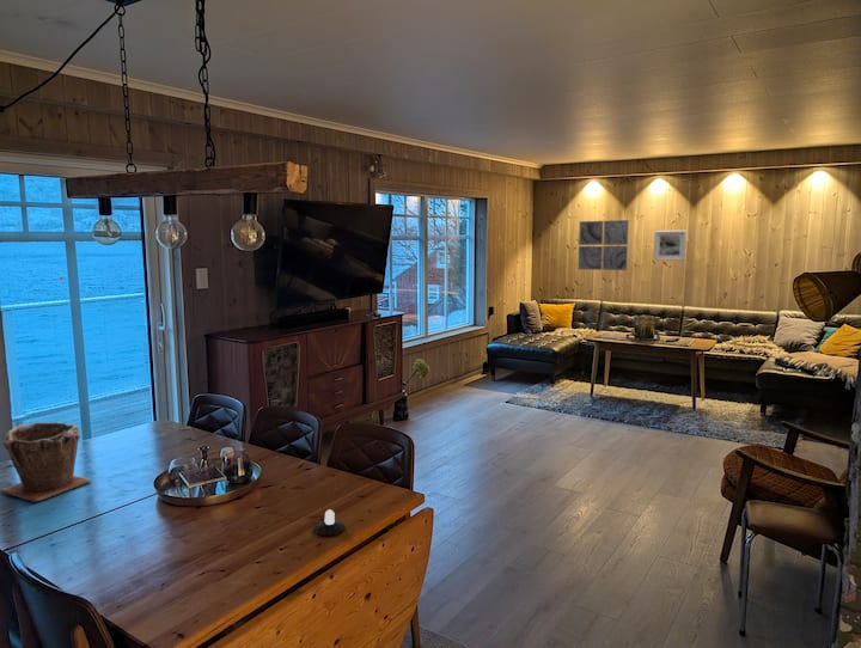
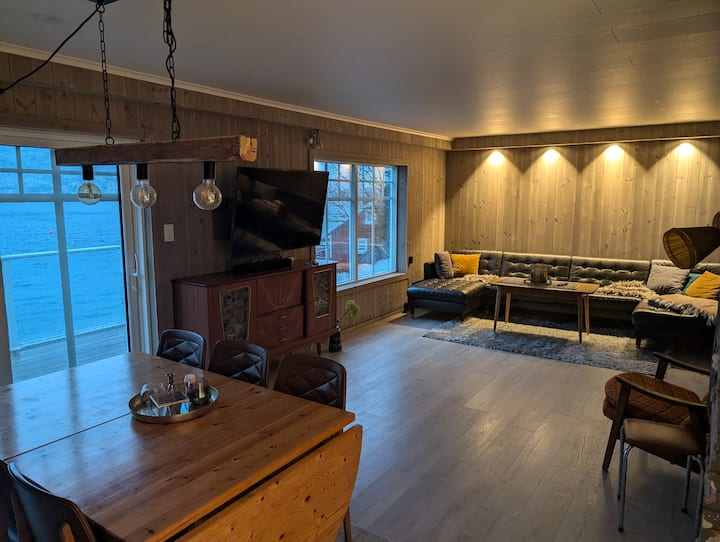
- wall art (602, 244)
- candle (329, 519)
- plant pot (43, 457)
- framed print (670, 245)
